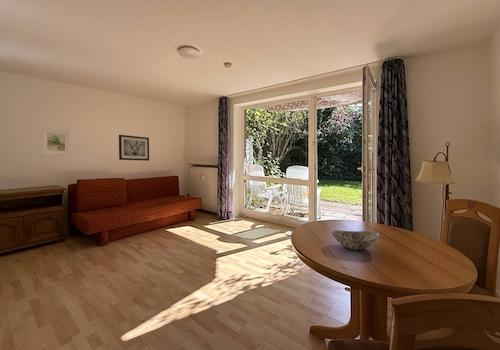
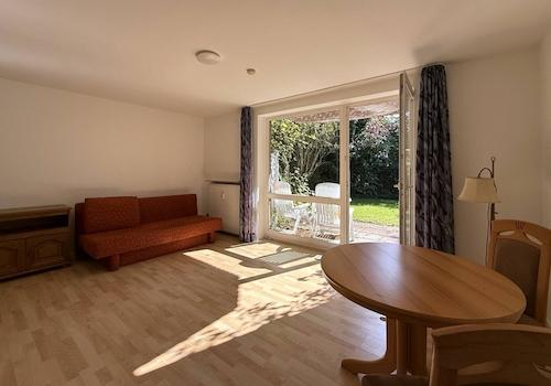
- wall art (134, 148)
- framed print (56, 142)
- decorative bowl (354, 240)
